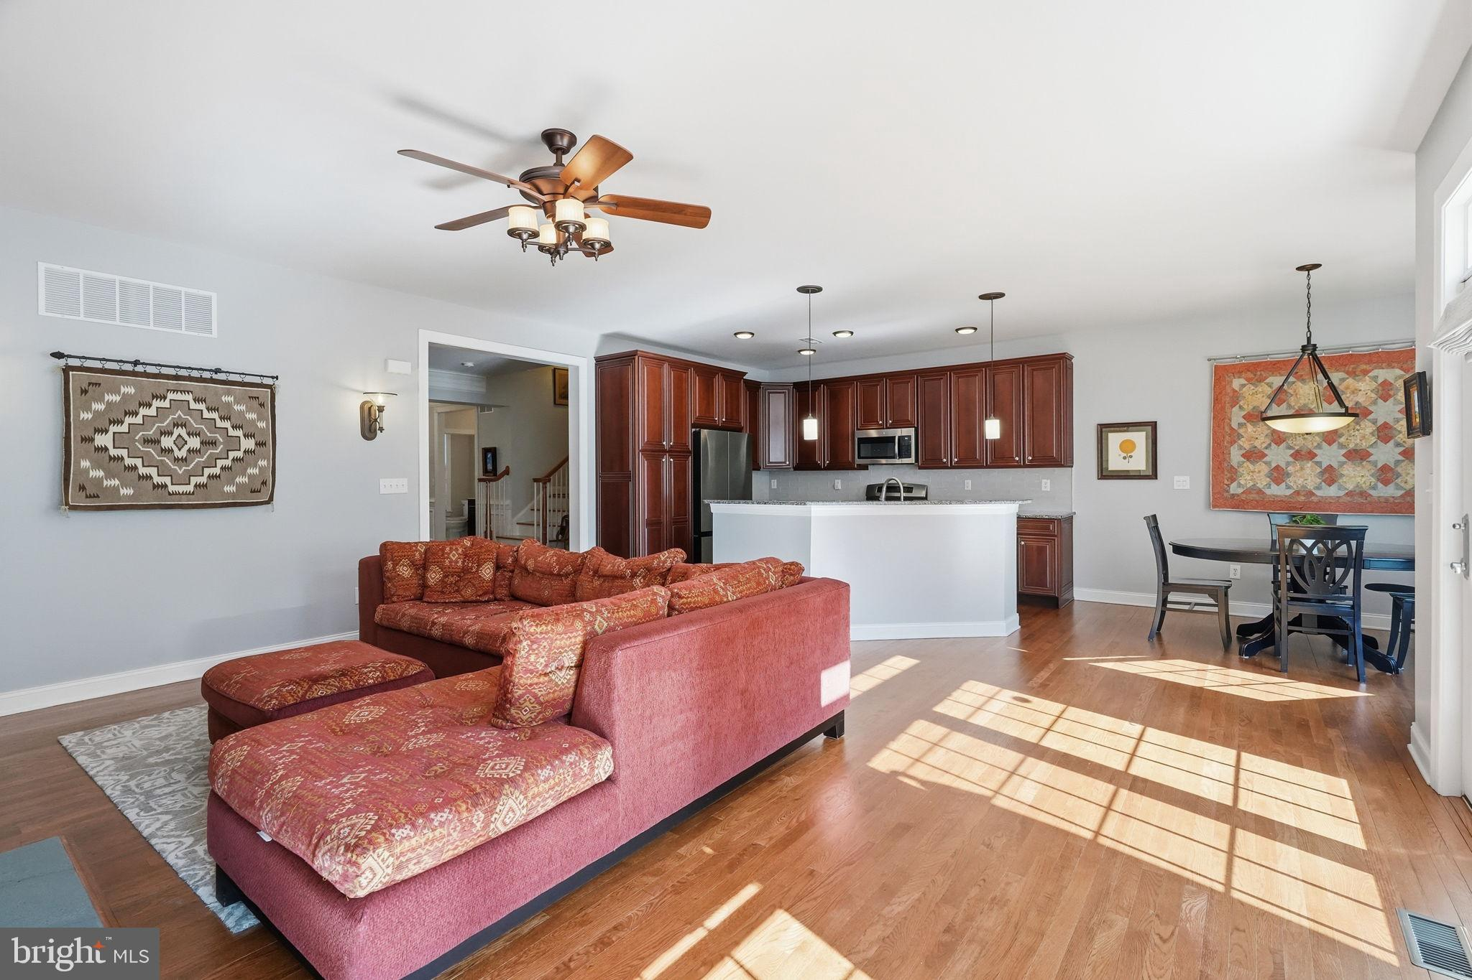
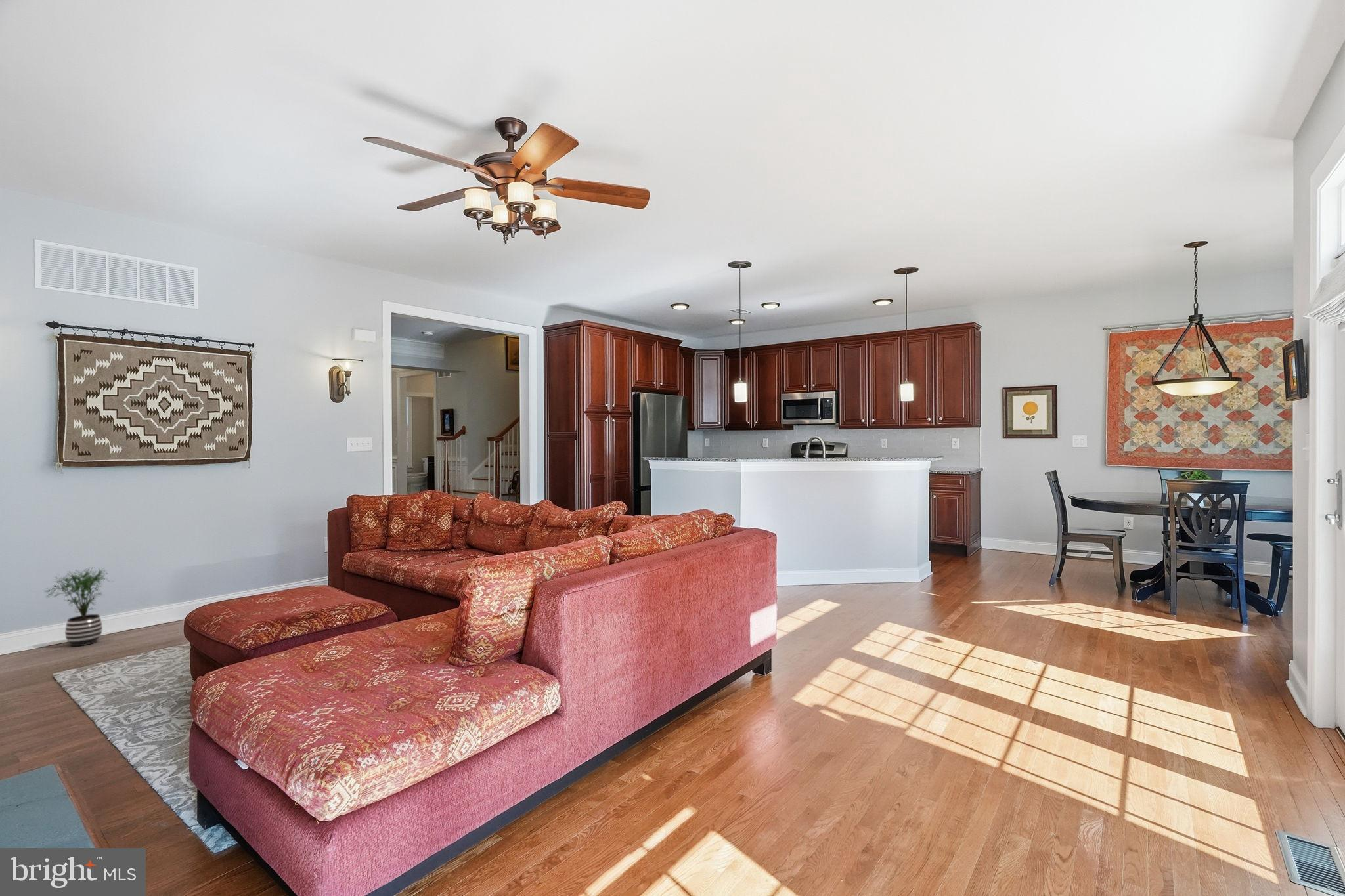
+ potted plant (81, 606)
